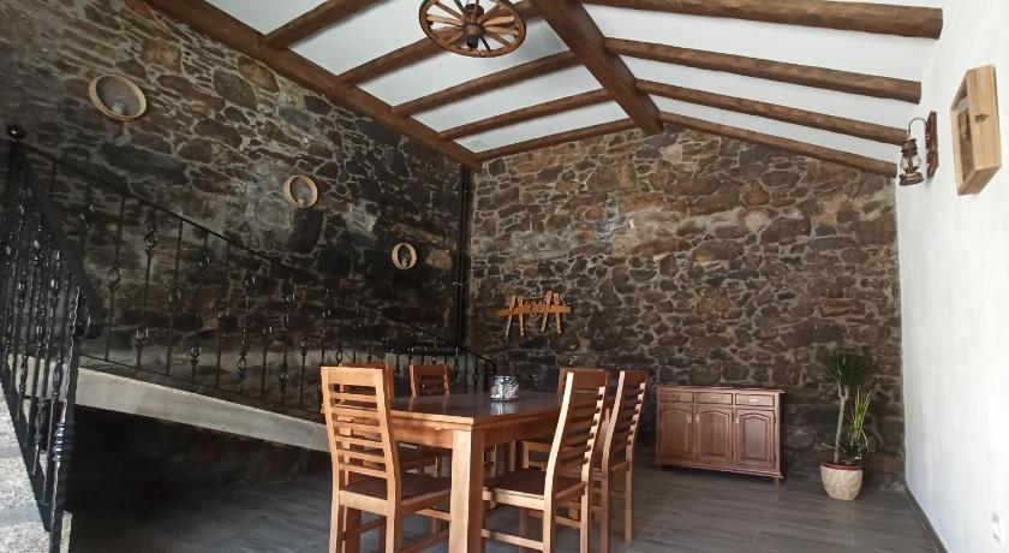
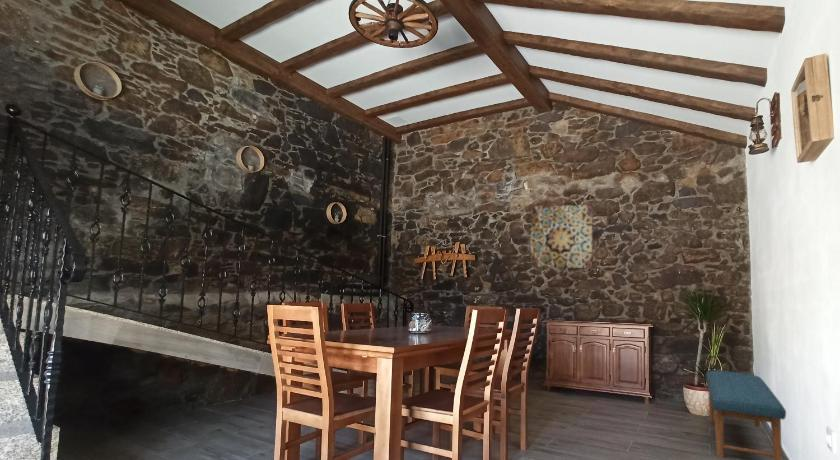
+ wall art (560, 236)
+ bench (740, 411)
